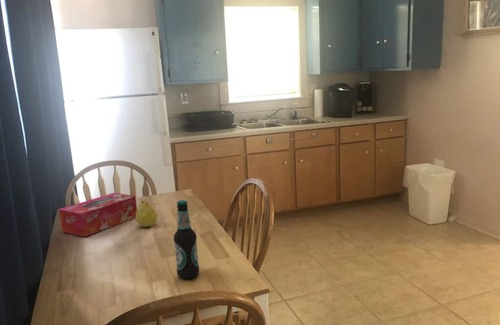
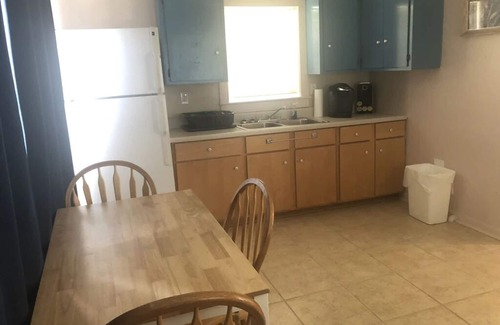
- tissue box (100, 213)
- fruit (146, 212)
- bottle (185, 238)
